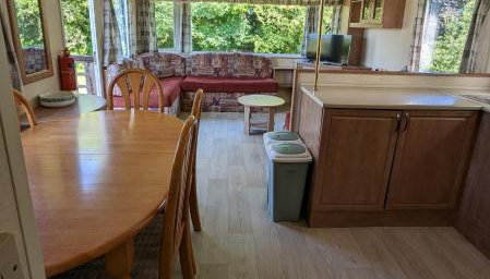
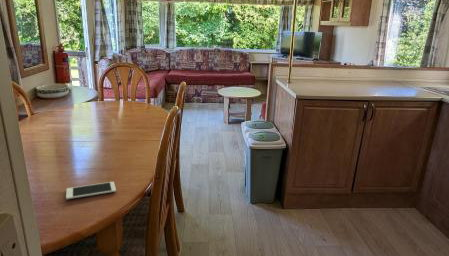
+ cell phone (91, 190)
